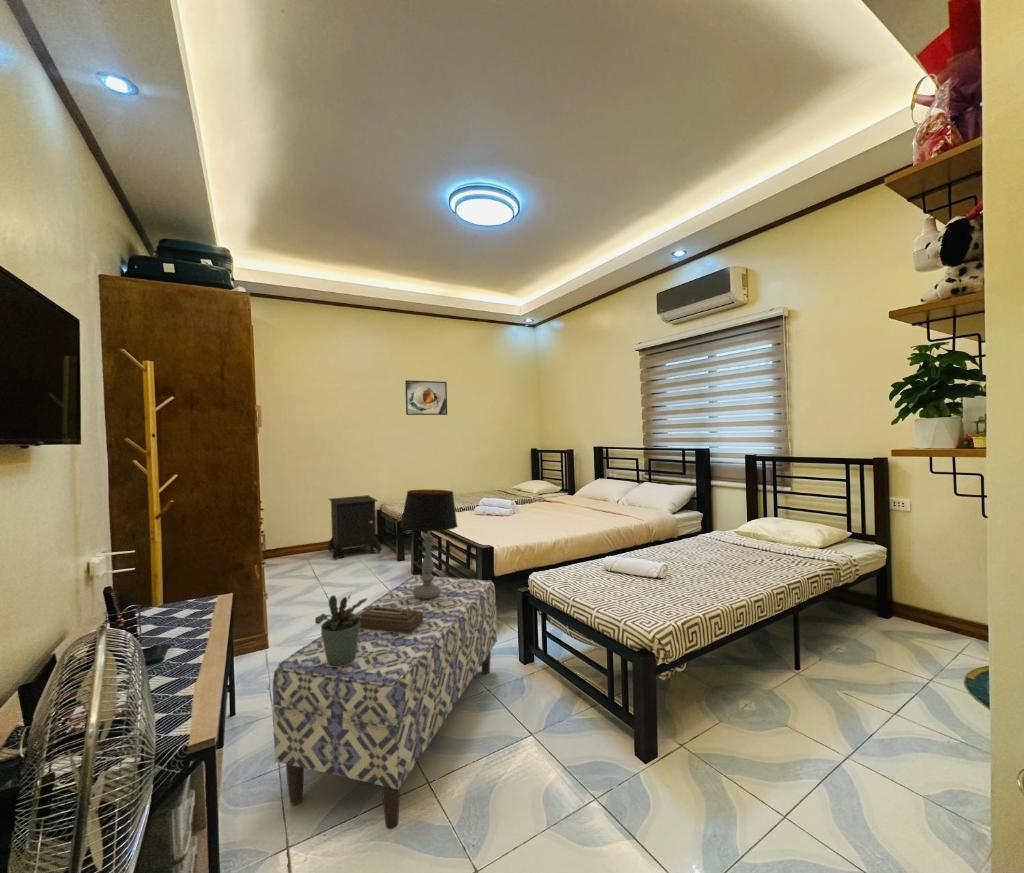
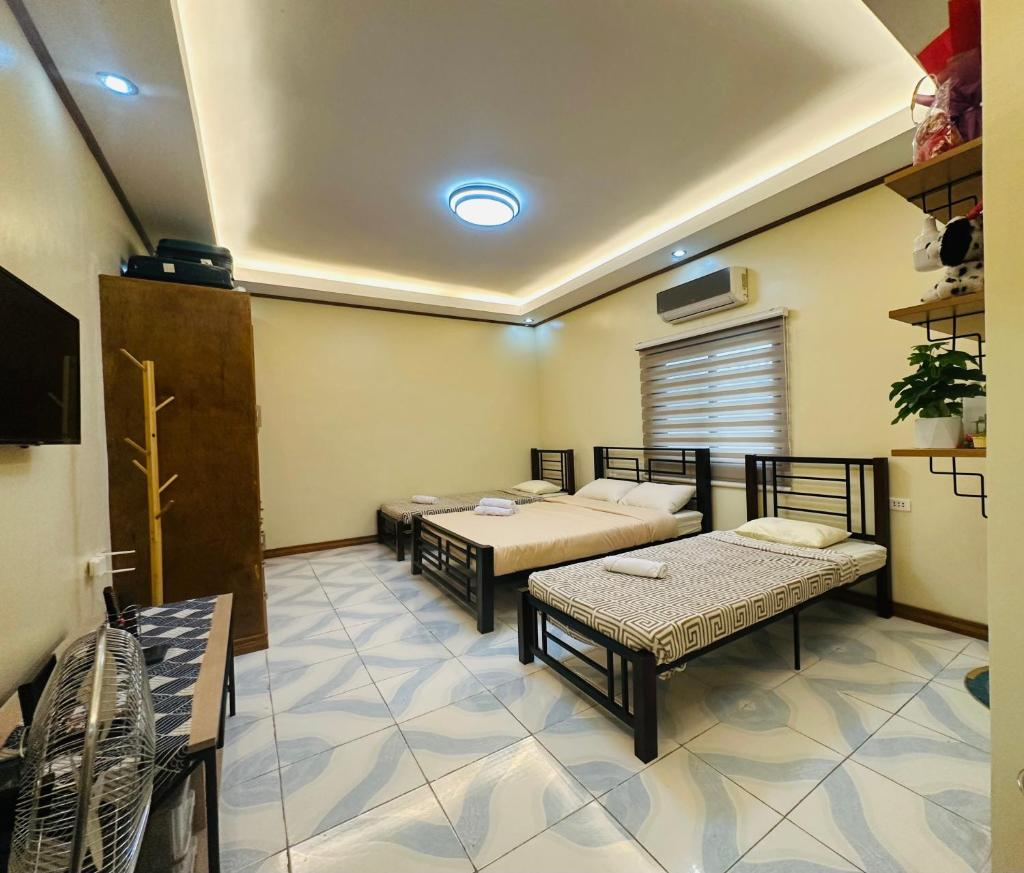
- bench (409, 668)
- tissue box (389, 617)
- table lamp (425, 544)
- potted plant (344, 625)
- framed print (426, 398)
- nightstand (353, 525)
